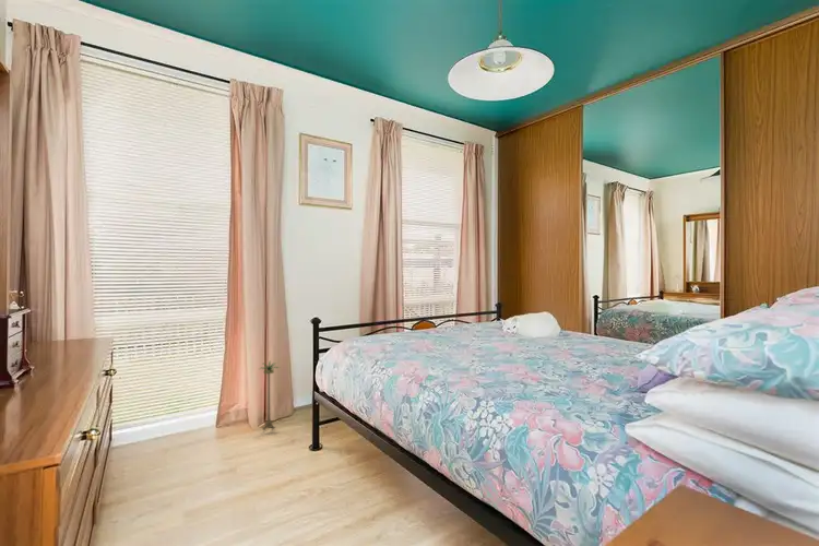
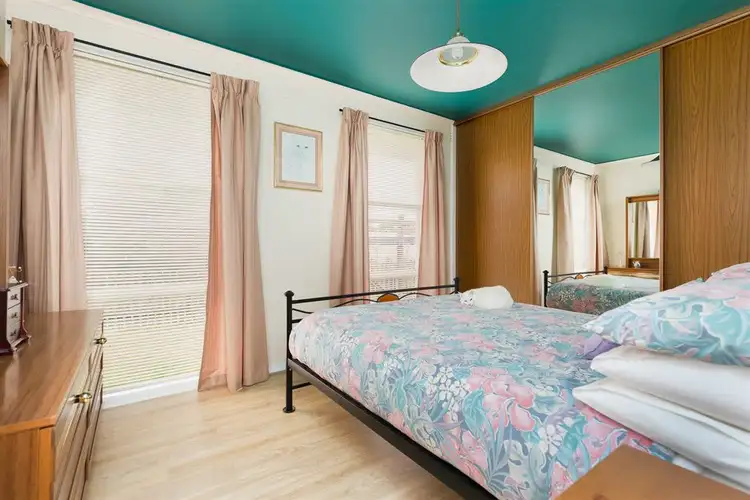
- palm tree (269, 395)
